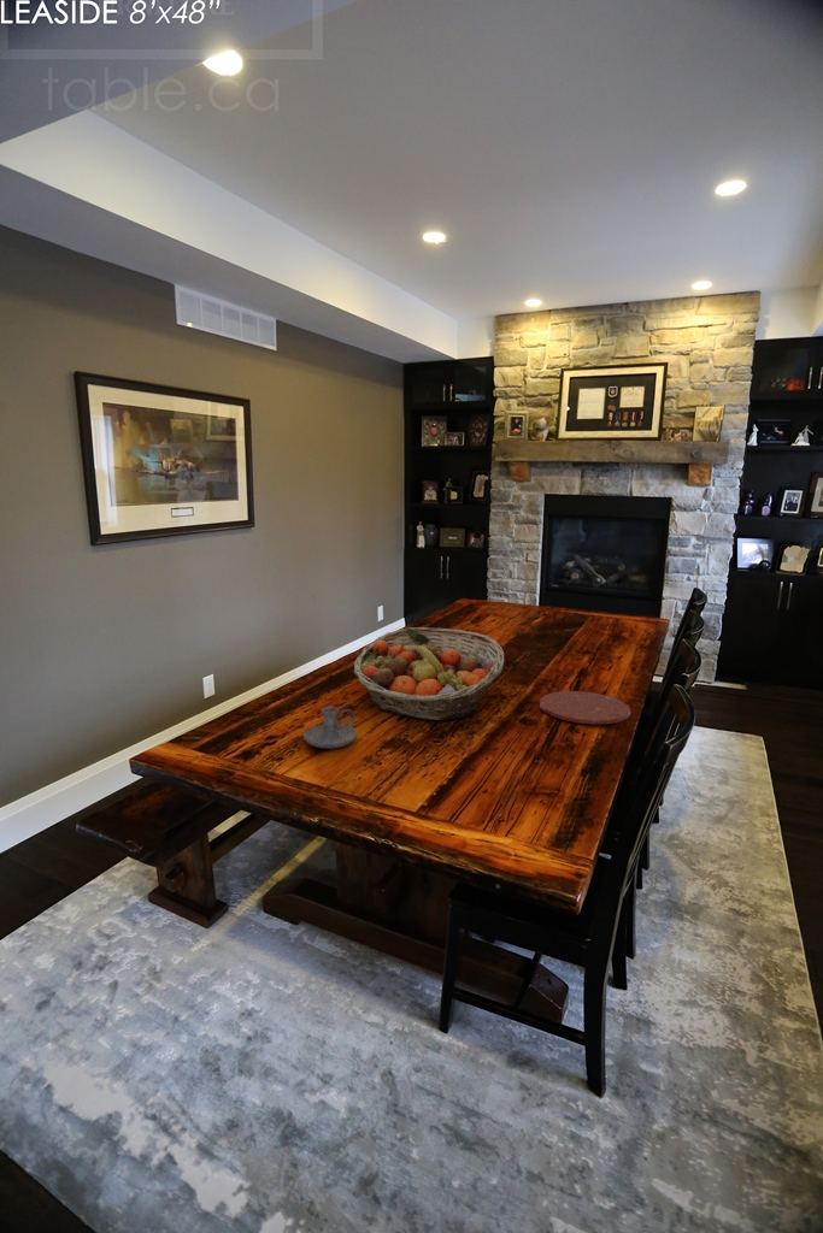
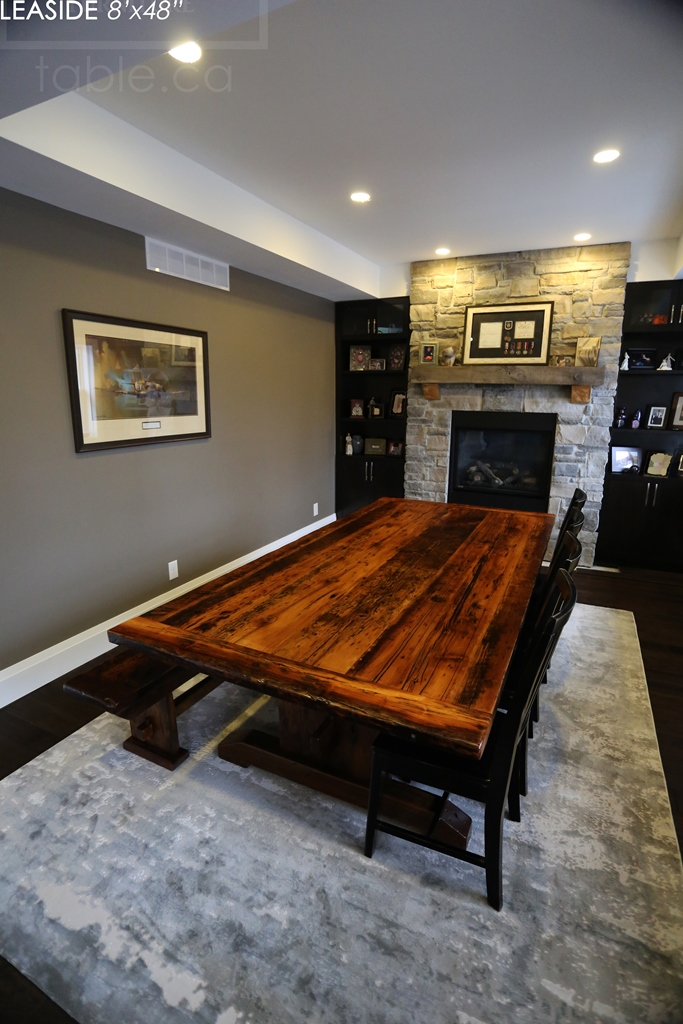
- plate (583, 706)
- fruit basket (427, 671)
- candle holder (334, 724)
